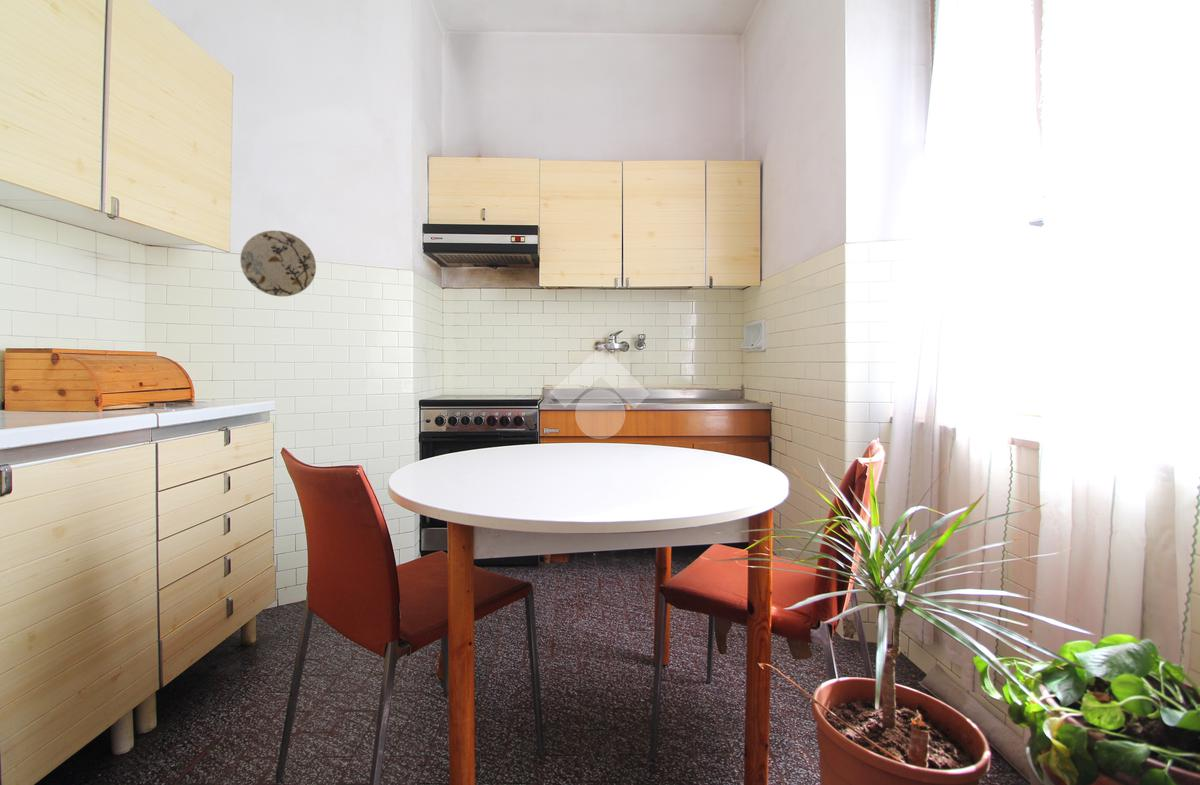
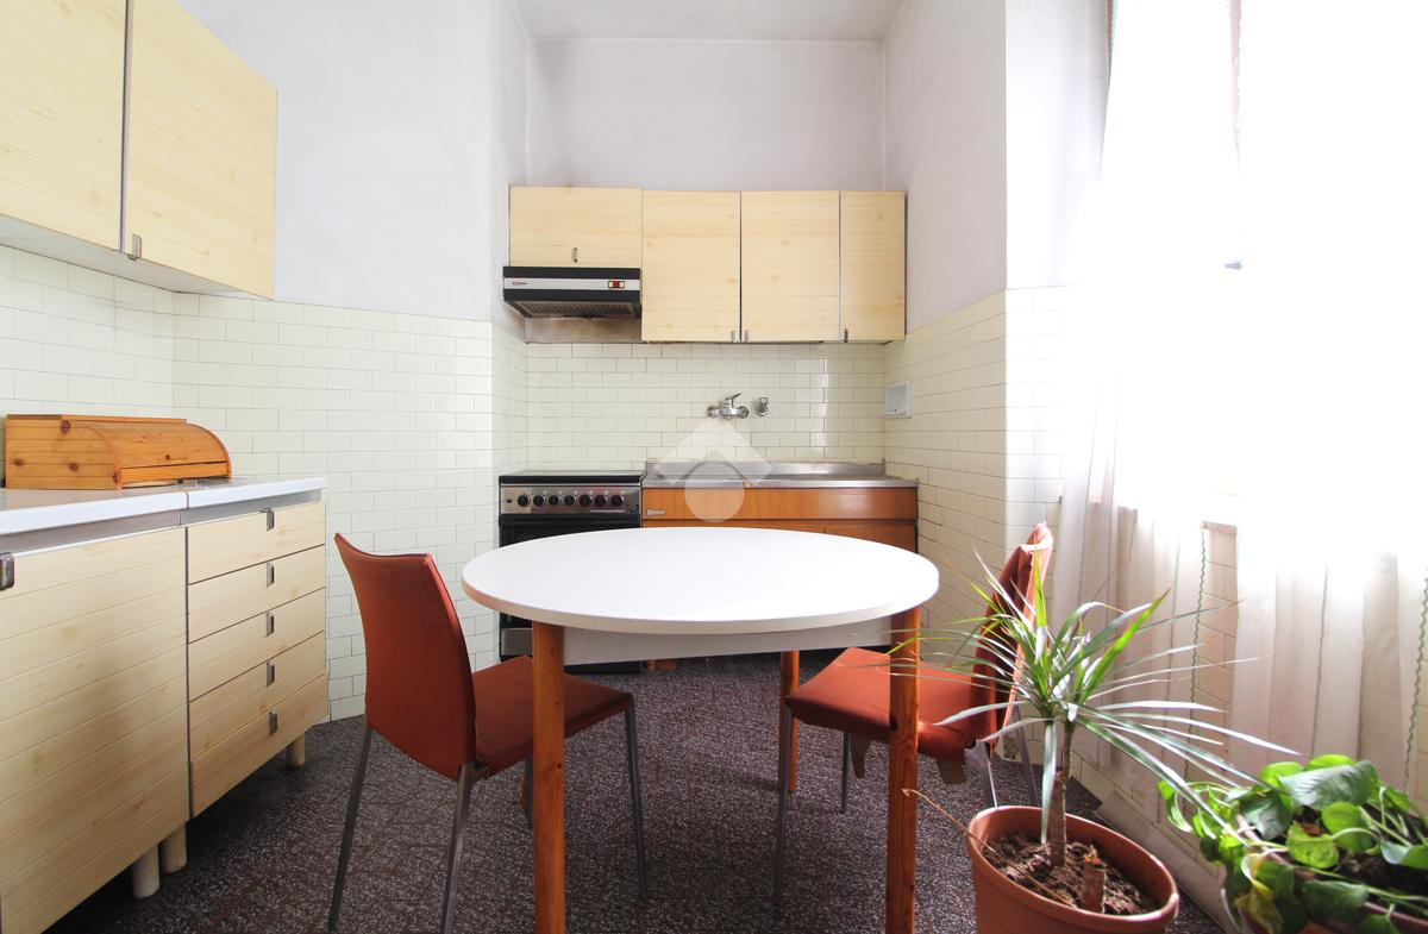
- decorative plate (279, 263)
